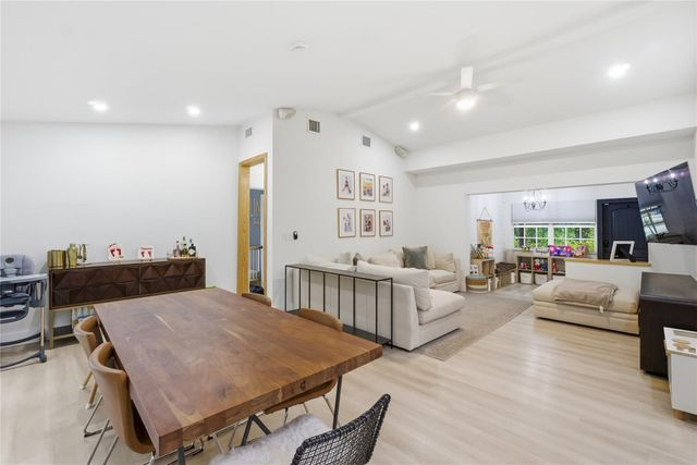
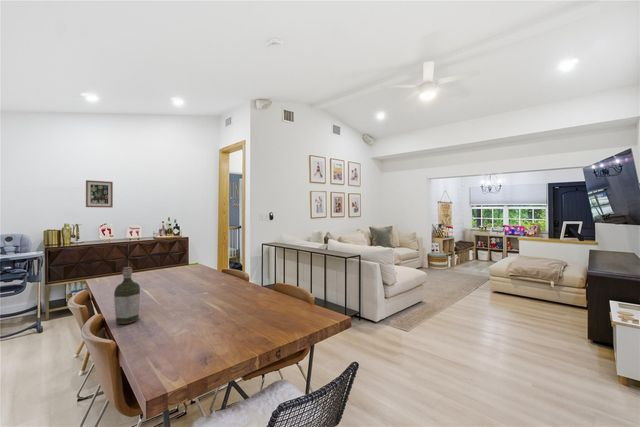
+ bottle (127, 294)
+ wall art (99, 194)
